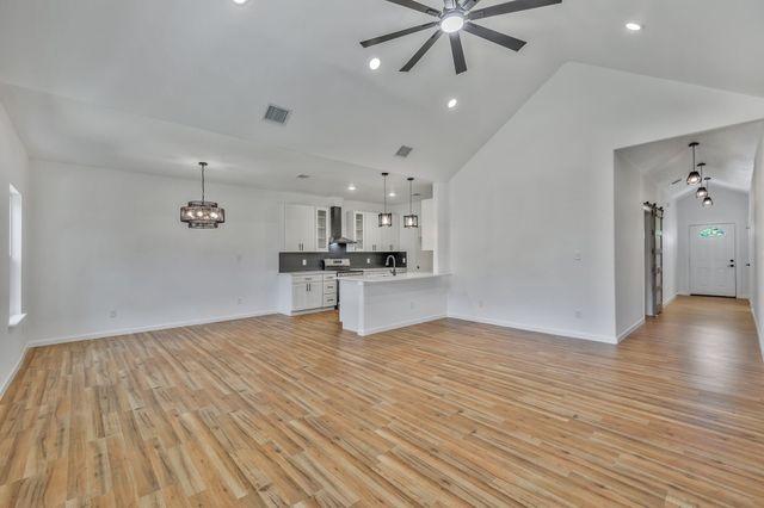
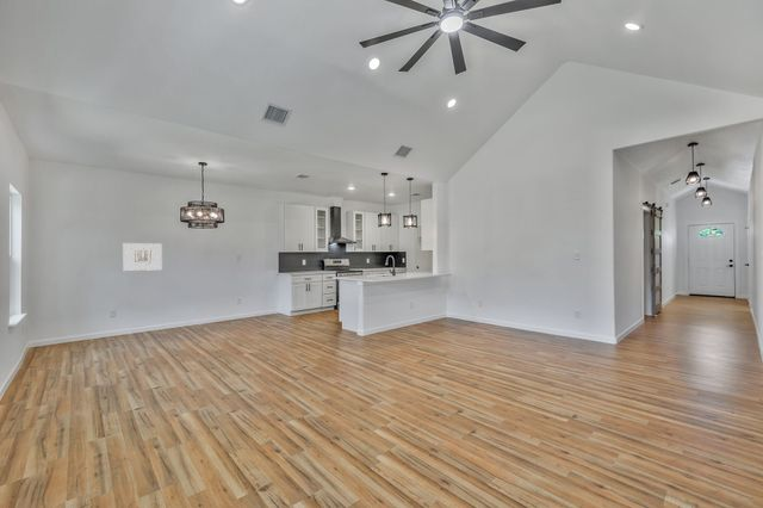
+ wall art (142, 256)
